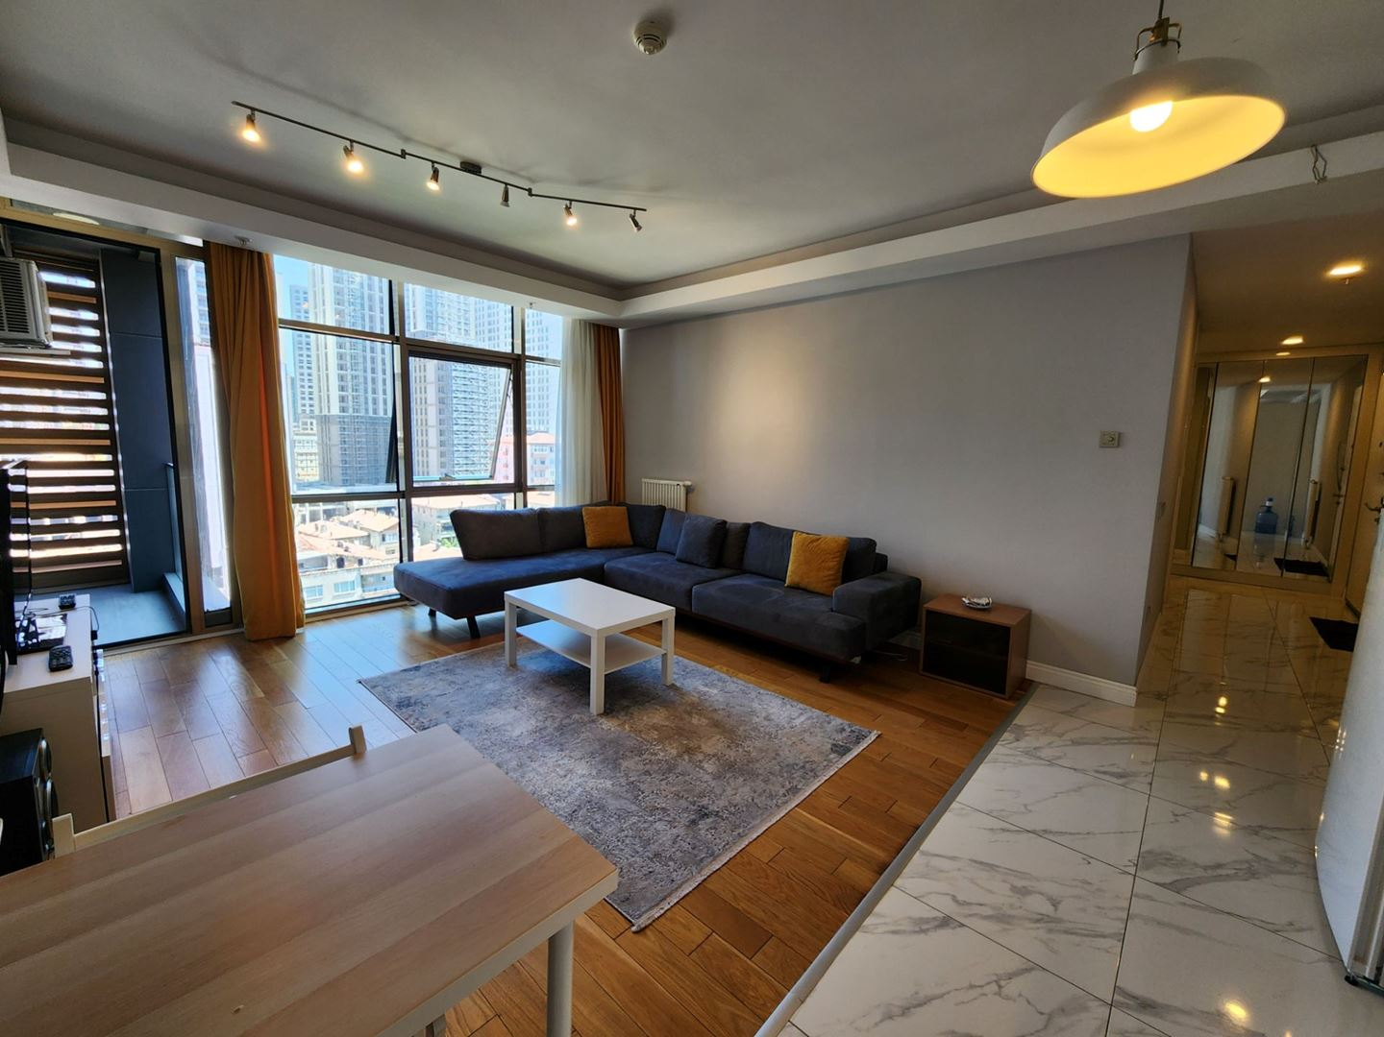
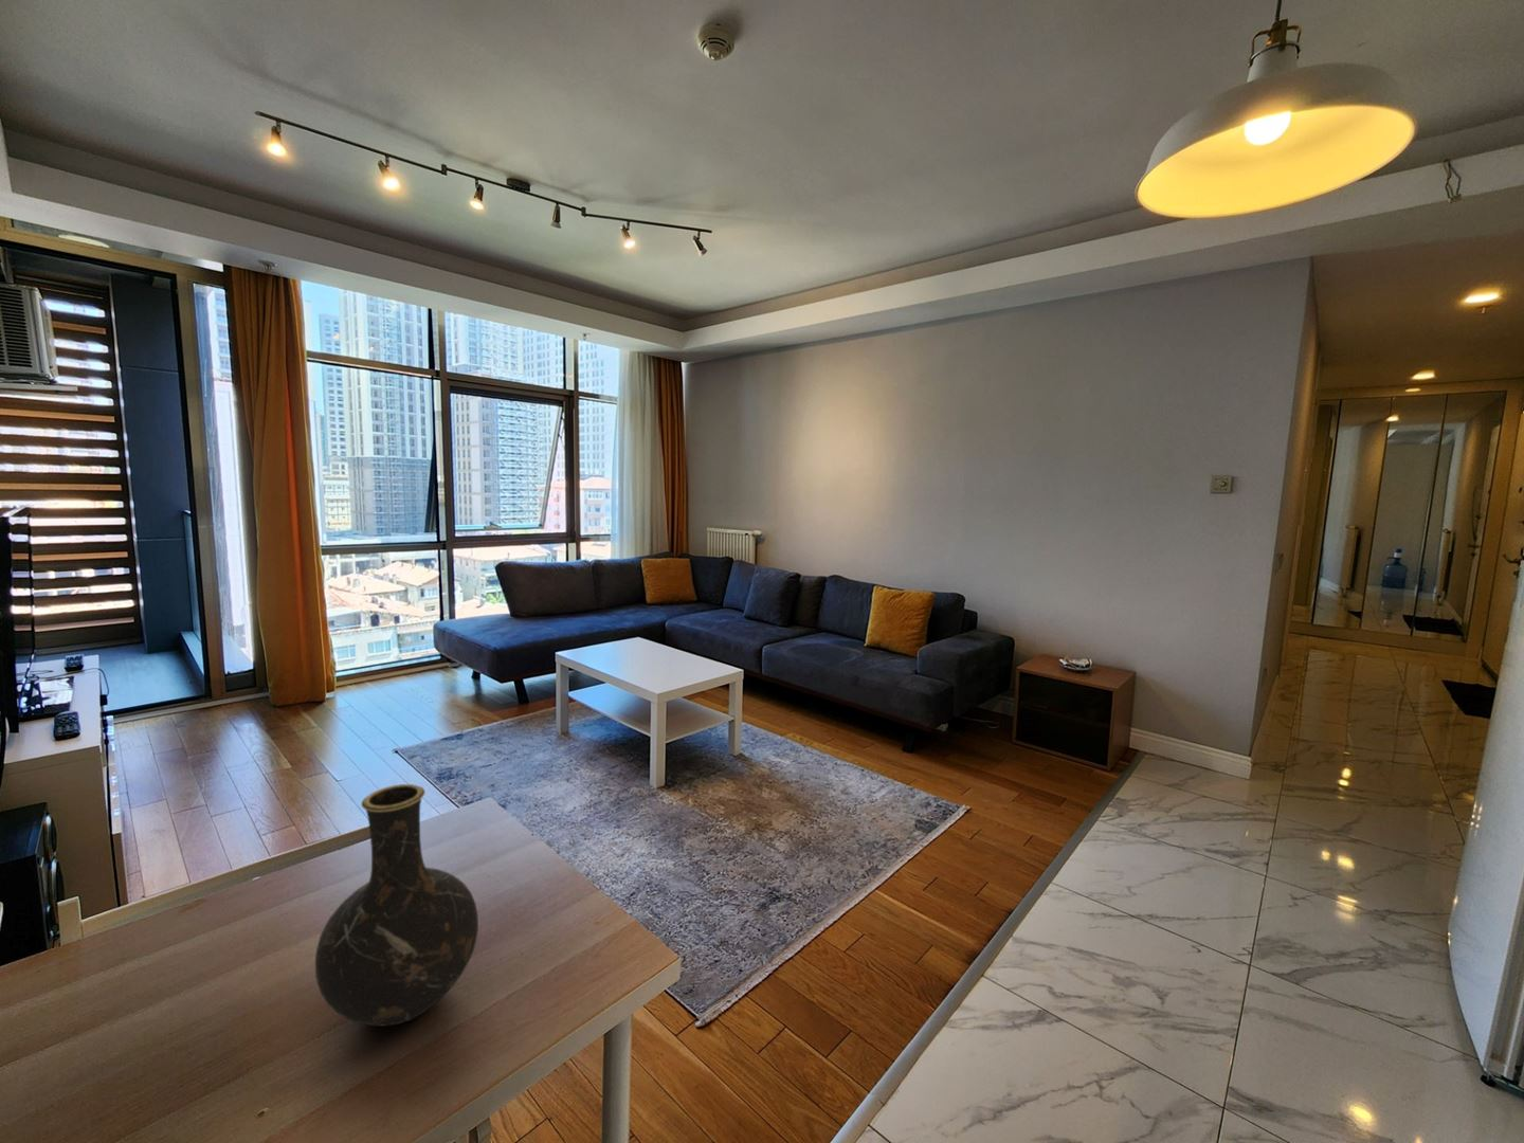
+ vase (398, 900)
